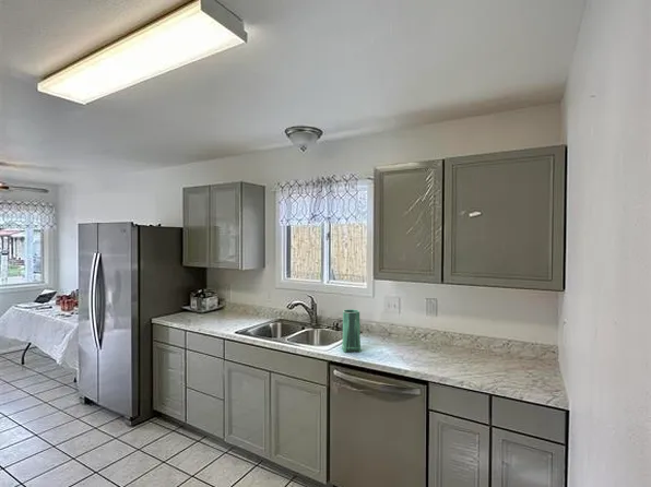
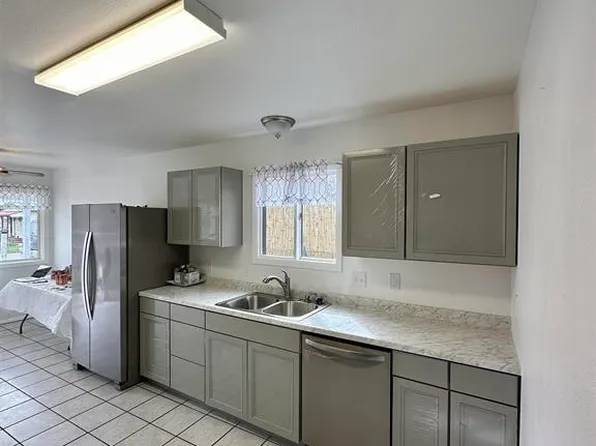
- vase (351, 330)
